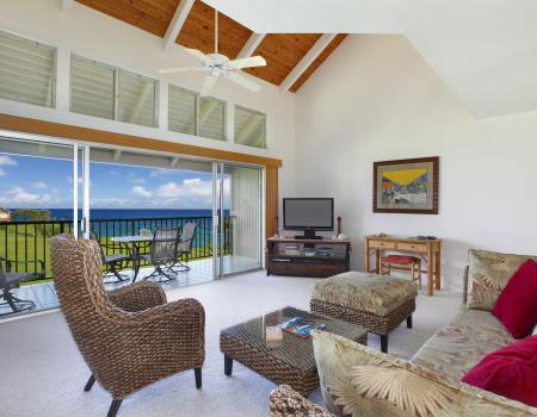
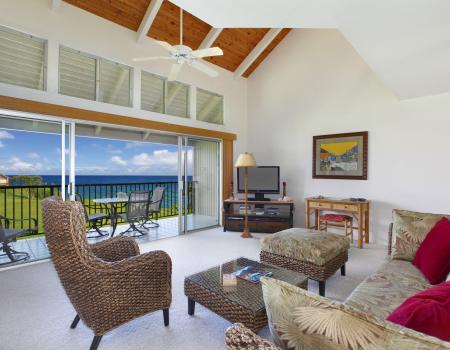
+ floor lamp (246, 194)
